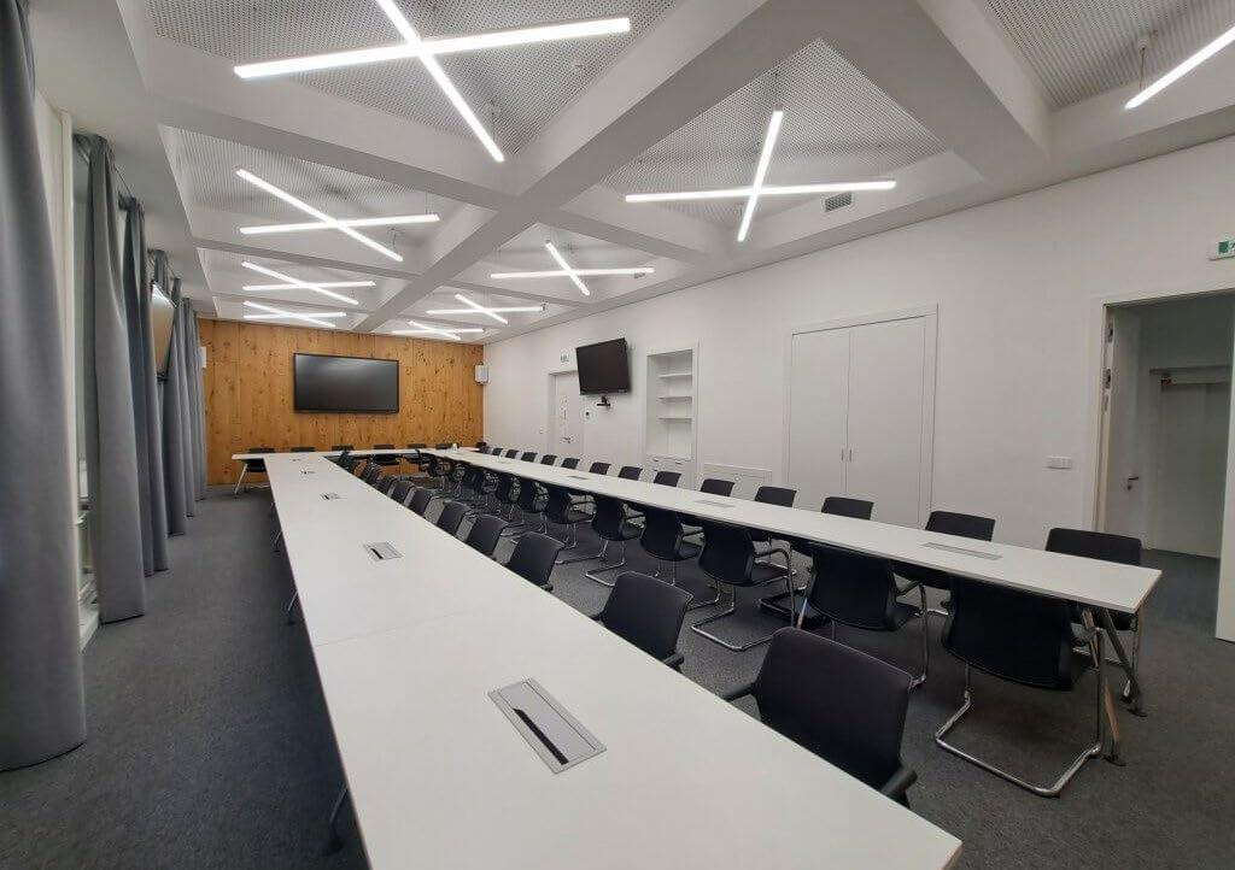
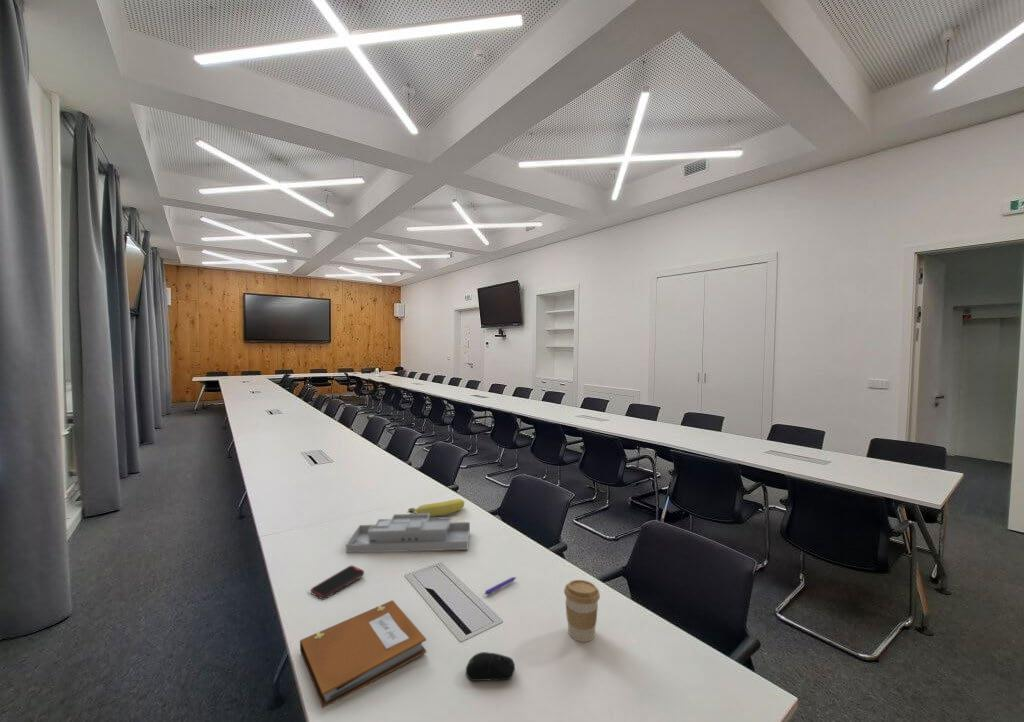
+ coffee cup (581, 608)
+ smartphone (338, 581)
+ desk organizer (411, 530)
+ notebook (365, 643)
+ banana (438, 504)
+ computer mouse (490, 664)
+ pen (501, 585)
